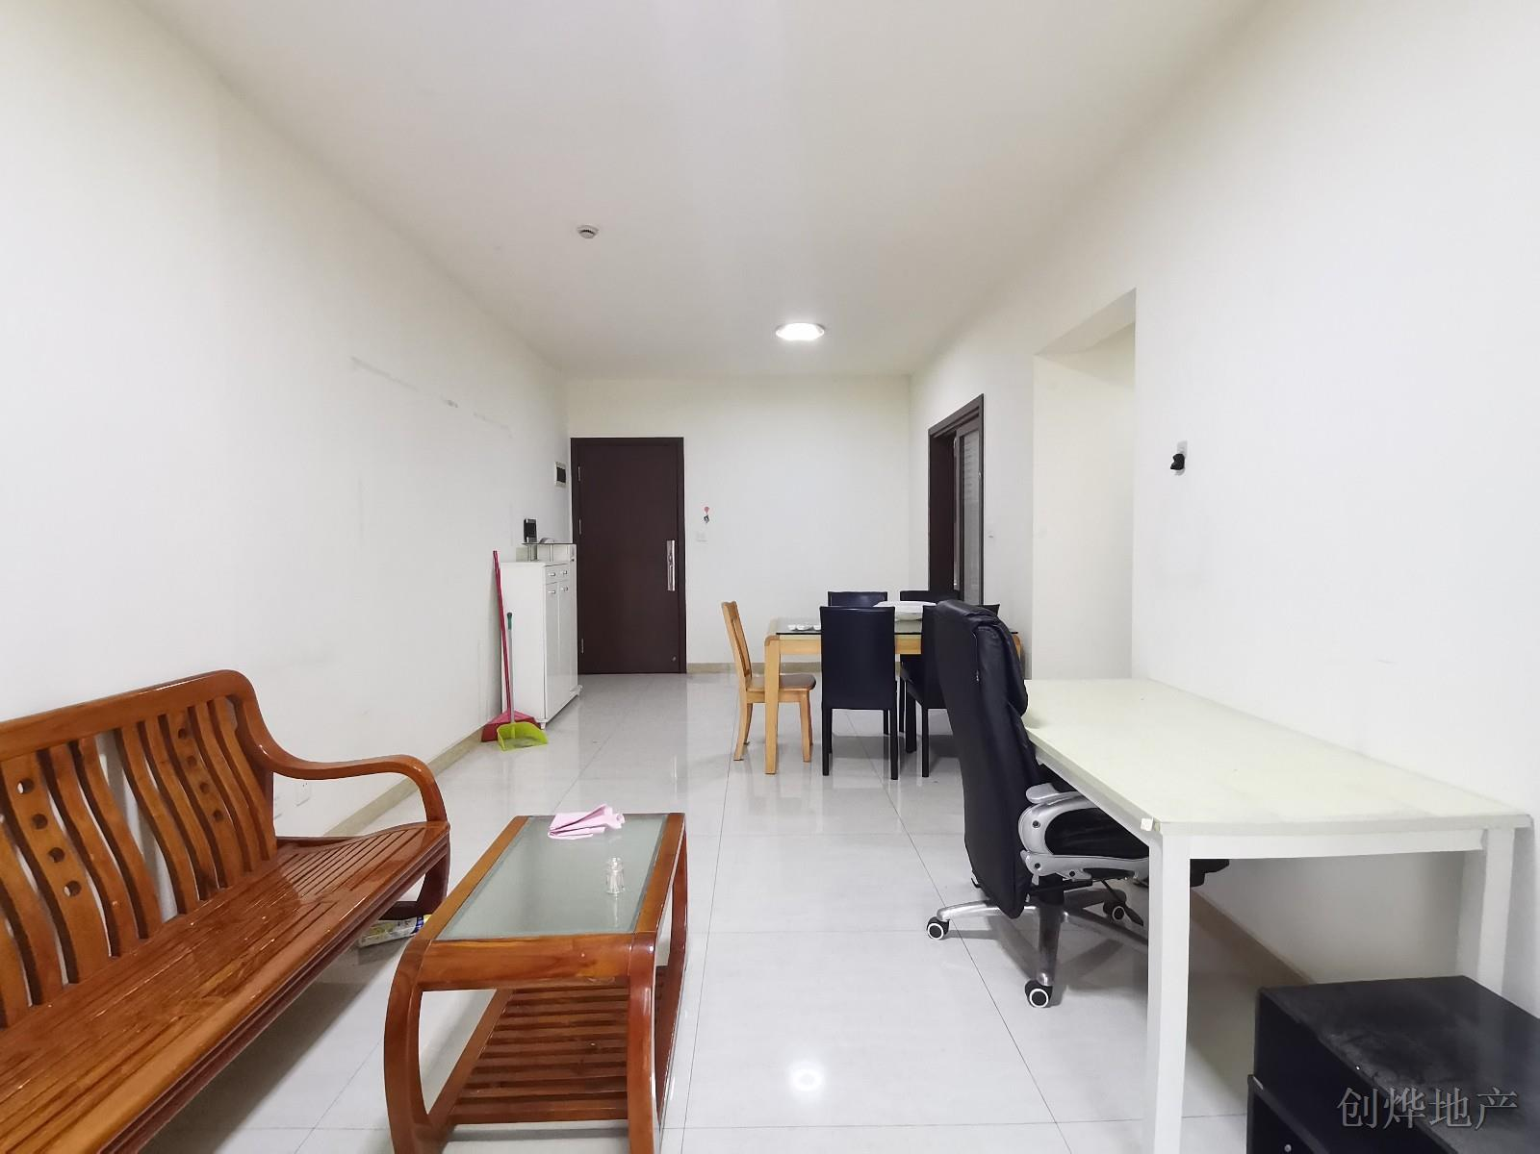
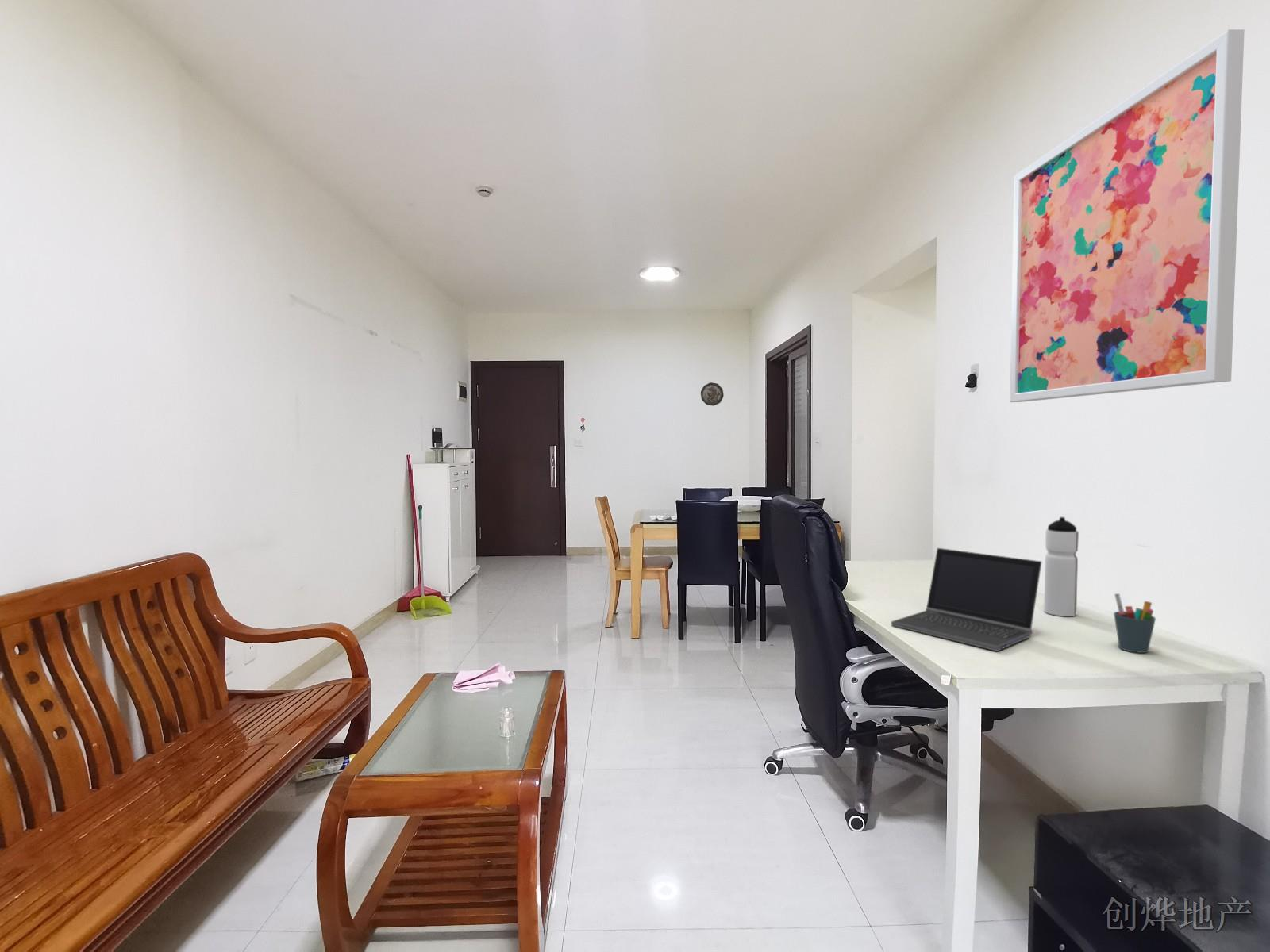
+ laptop computer (964, 594)
+ water bottle (1060, 565)
+ decorative plate (711, 394)
+ wall art (1101, 257)
+ pen holder (1134, 623)
